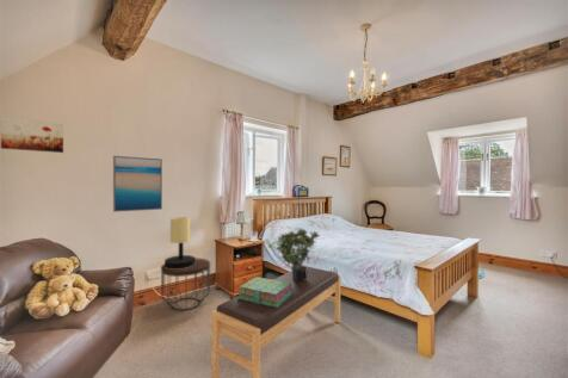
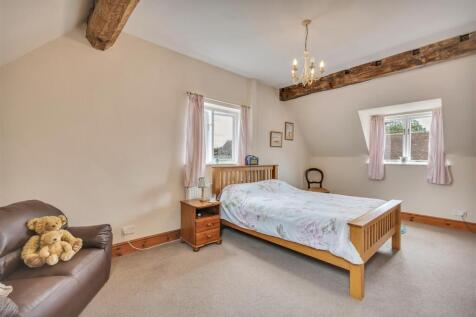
- wall art (138, 184)
- table lamp (180, 241)
- potted plant (298, 253)
- stack of books (265, 290)
- wall art (33, 135)
- side table (186, 284)
- bench (286, 315)
